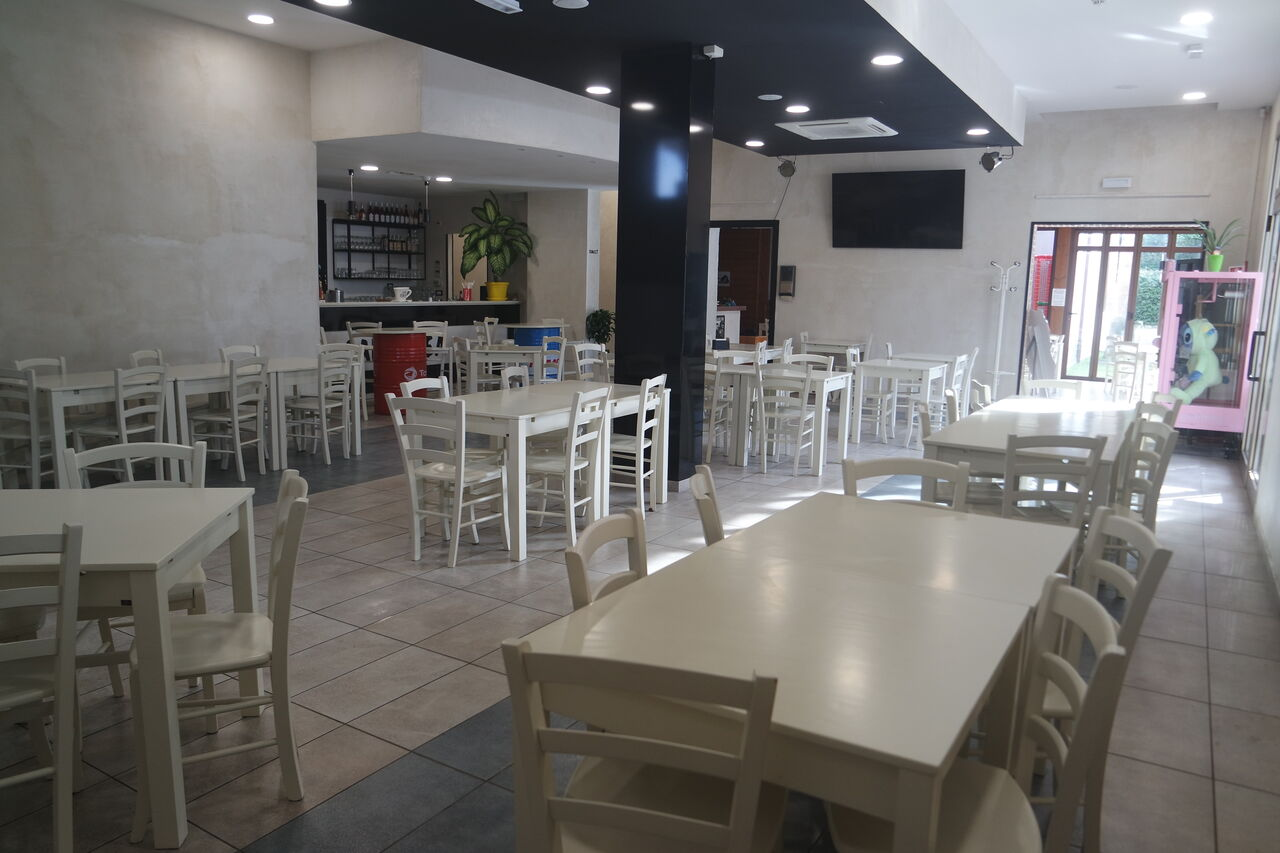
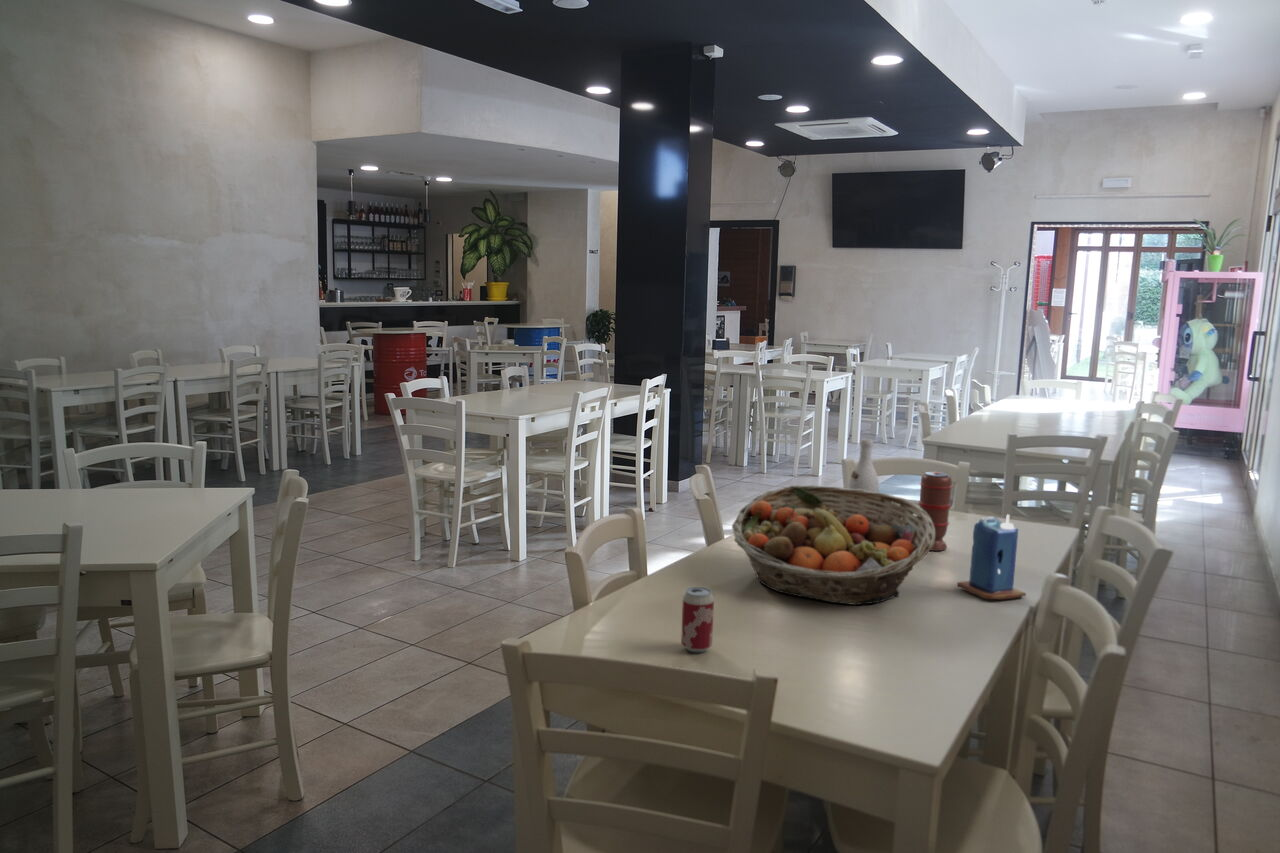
+ beverage can (697, 619)
+ wine bottle (863, 489)
+ candle (993, 552)
+ spice grinder (934, 509)
+ fruit basket (829, 541)
